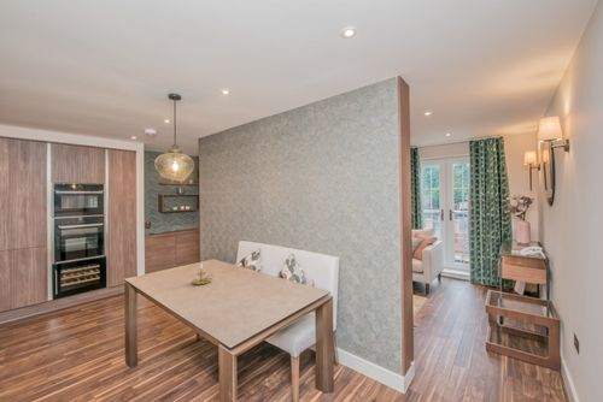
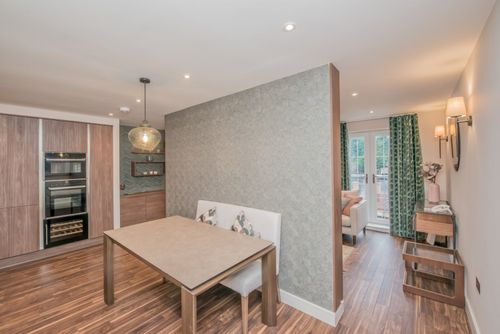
- candle holder (203, 272)
